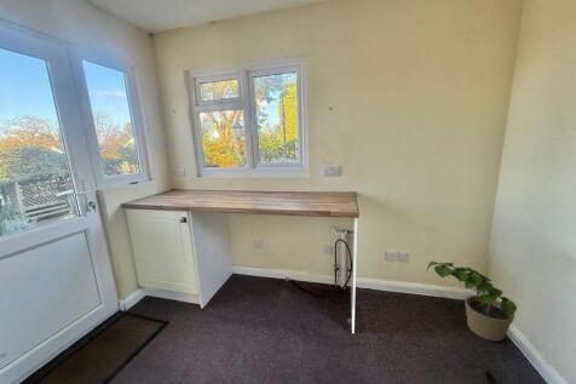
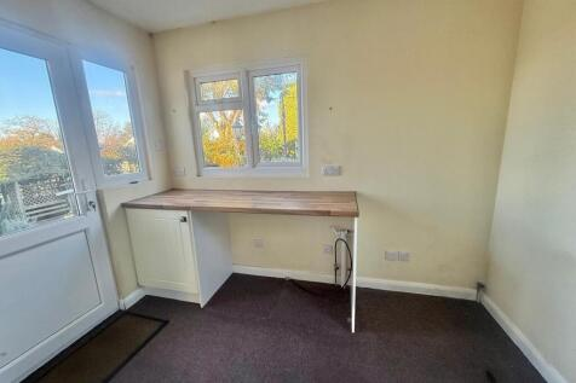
- potted plant (467, 297)
